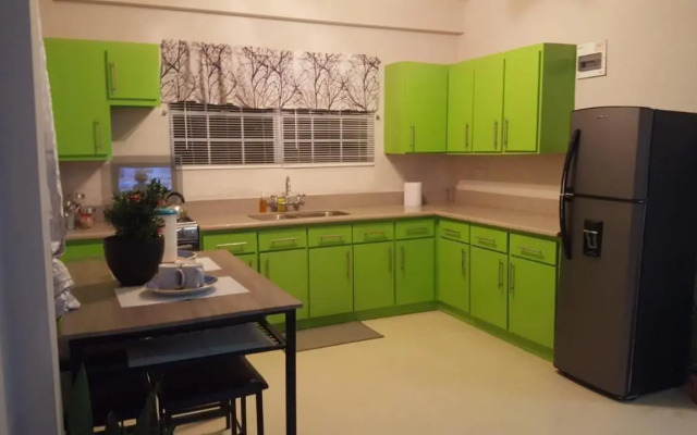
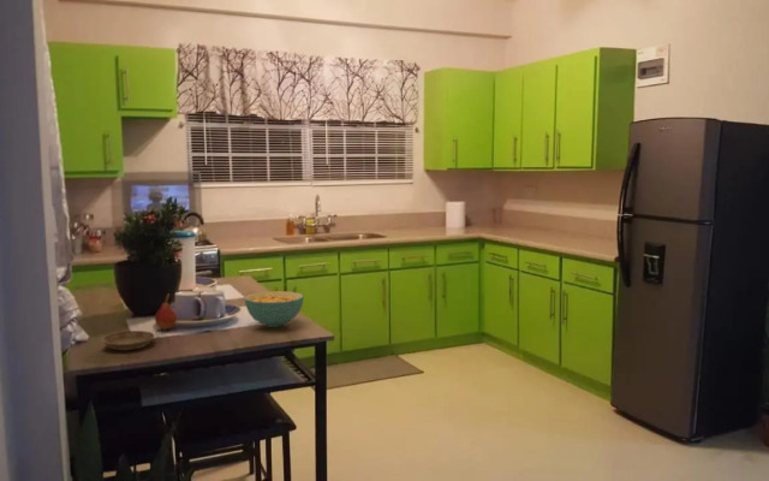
+ saucer (129, 340)
+ fruit (165, 310)
+ cereal bowl (274, 310)
